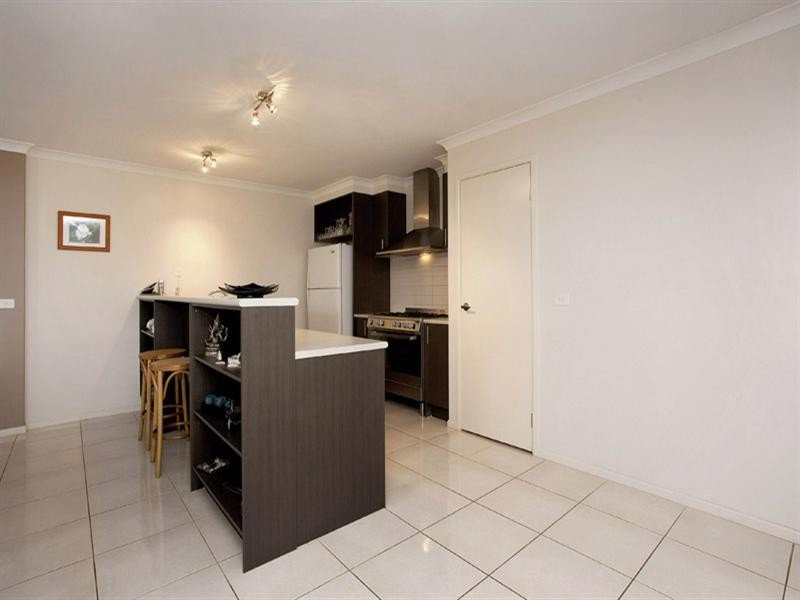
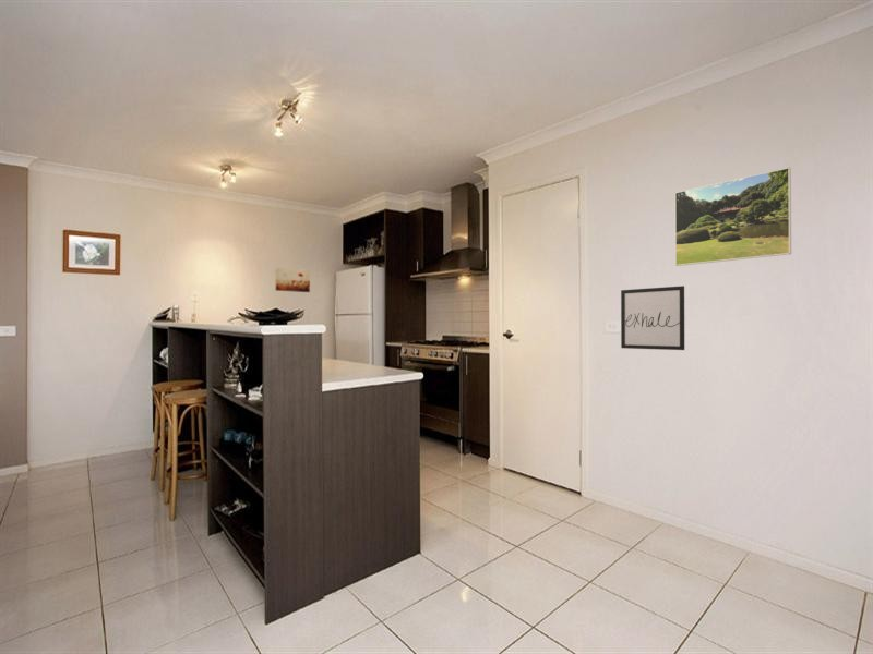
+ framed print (728, 220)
+ wall art (650, 318)
+ wall art (292, 280)
